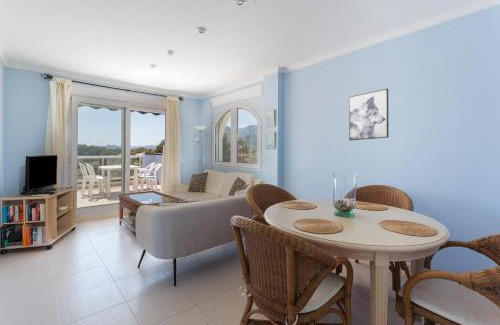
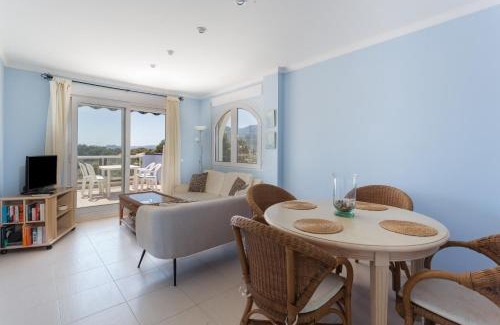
- wall art (367, 116)
